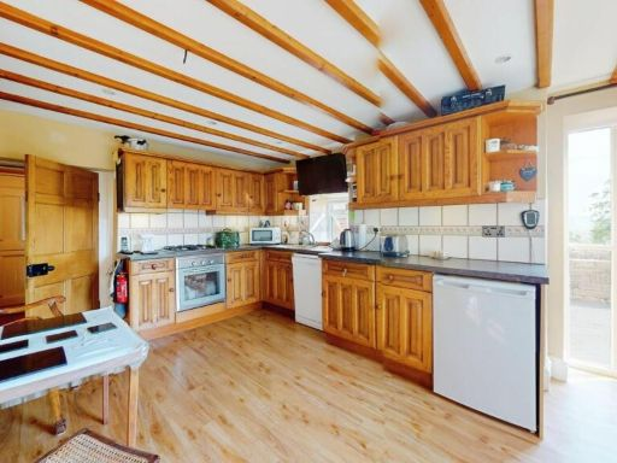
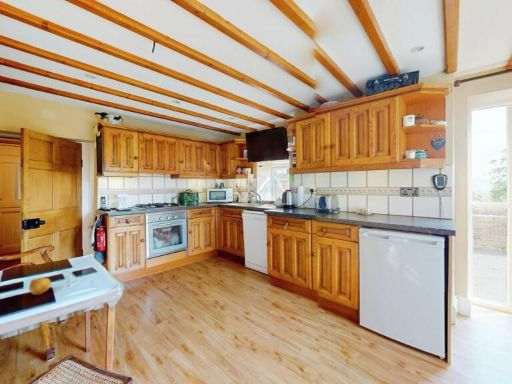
+ fruit (40, 285)
